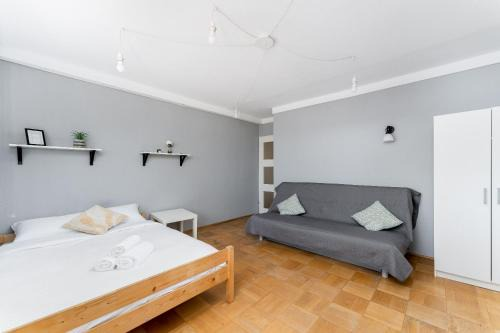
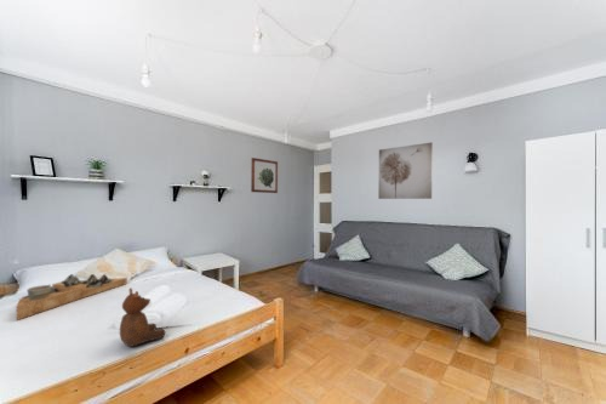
+ decorative tray (67, 289)
+ teddy bear (142, 313)
+ wall art (404, 172)
+ wall art (264, 176)
